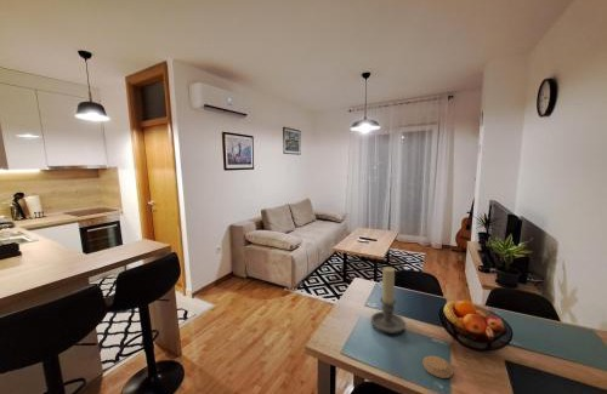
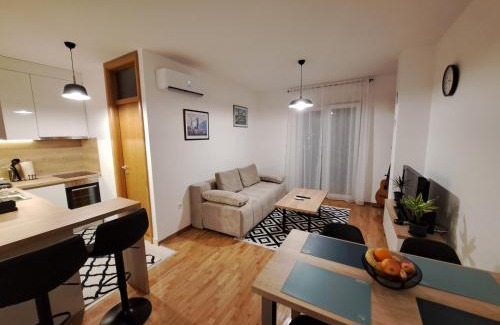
- candle holder (387, 295)
- coaster (437, 365)
